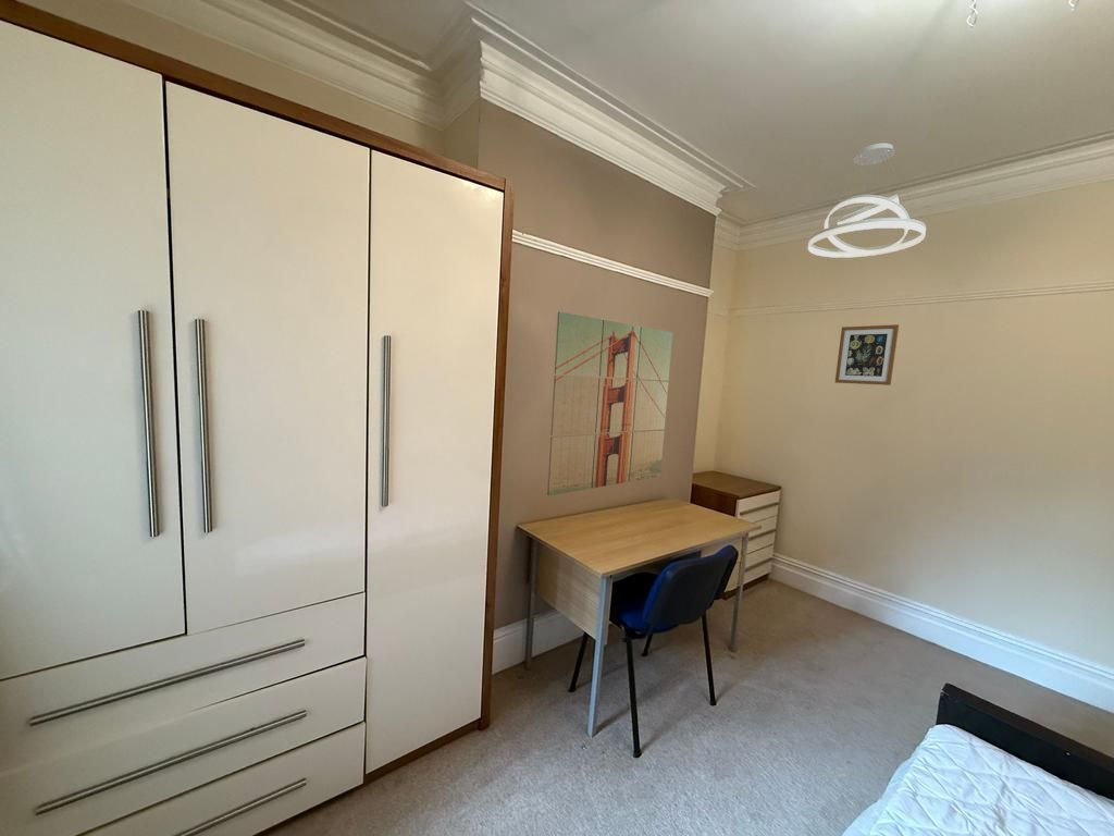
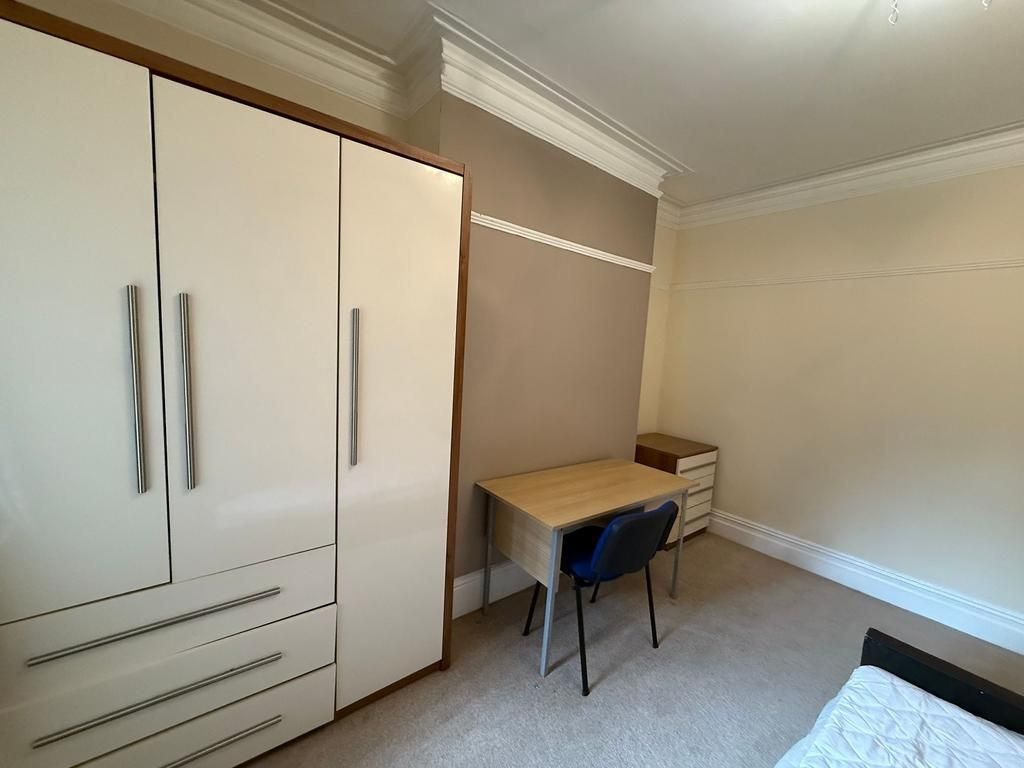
- pendant light (868, 200)
- wall art (865, 355)
- wall art (616, 405)
